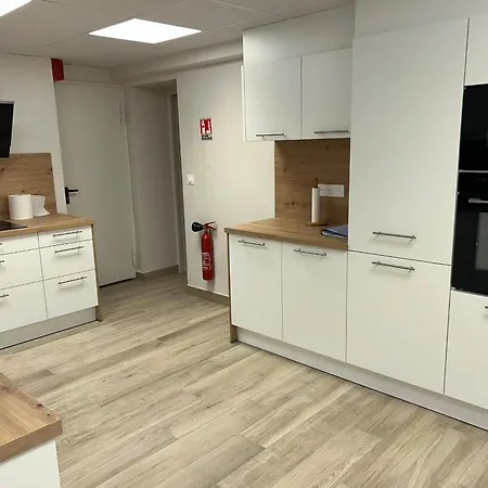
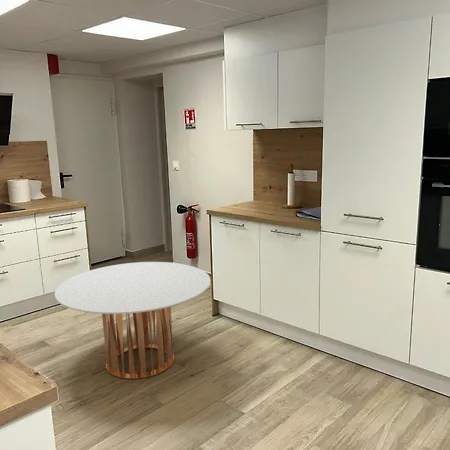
+ round table (137, 322)
